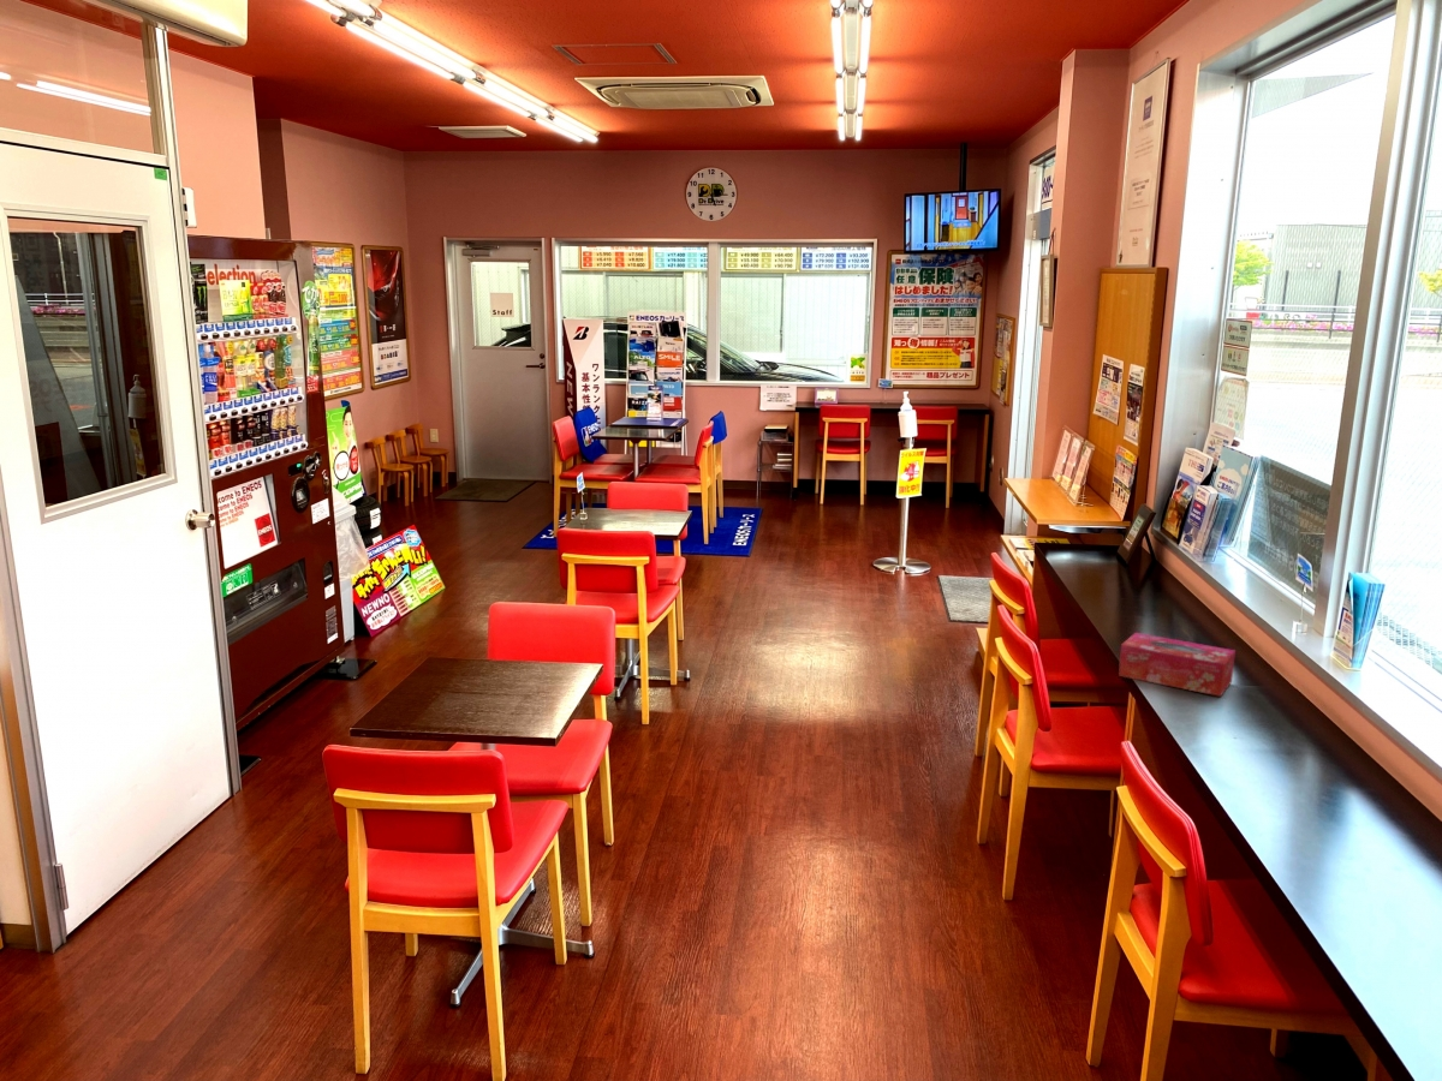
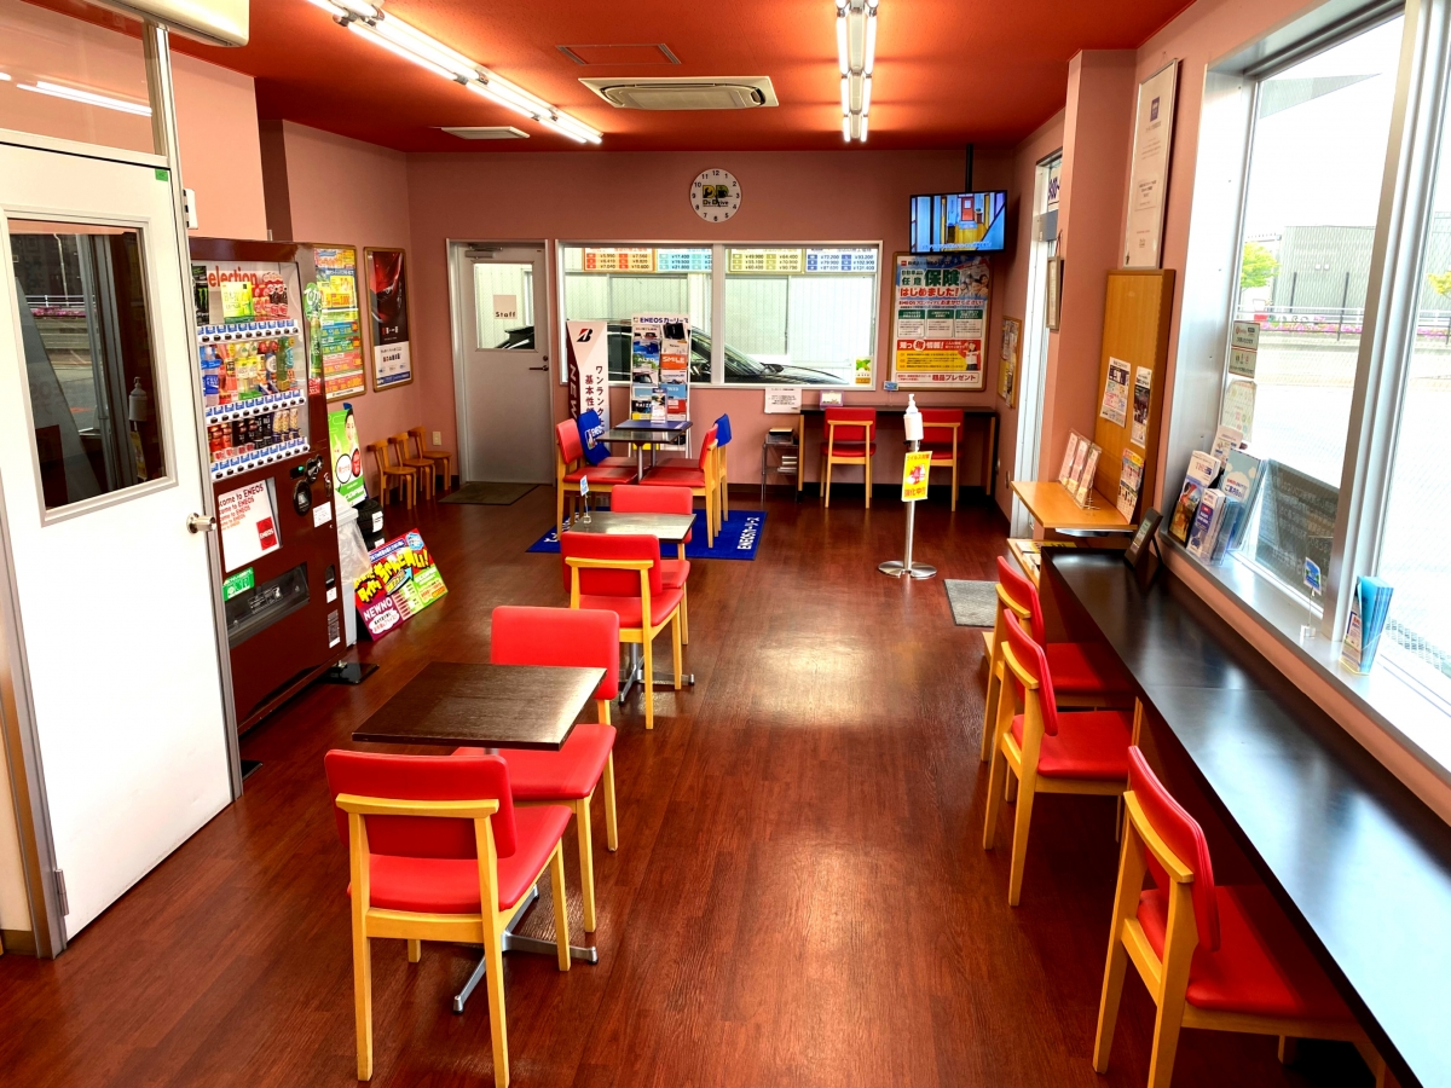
- tissue box (1175, 663)
